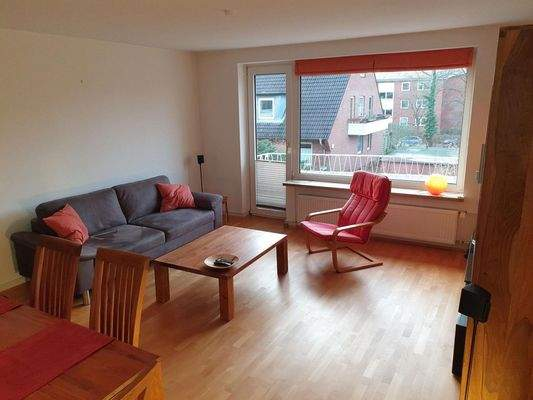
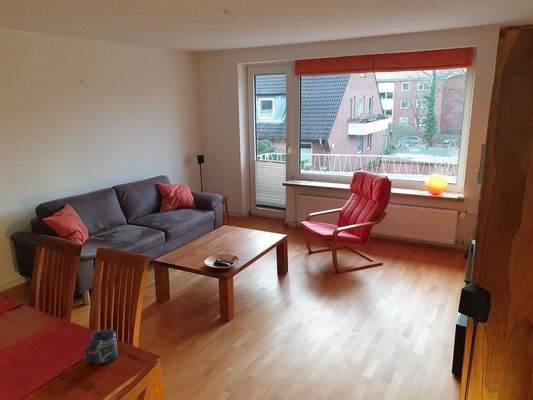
+ cup (100, 348)
